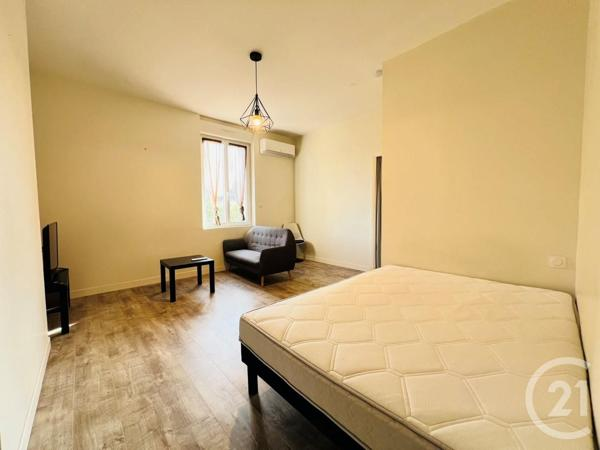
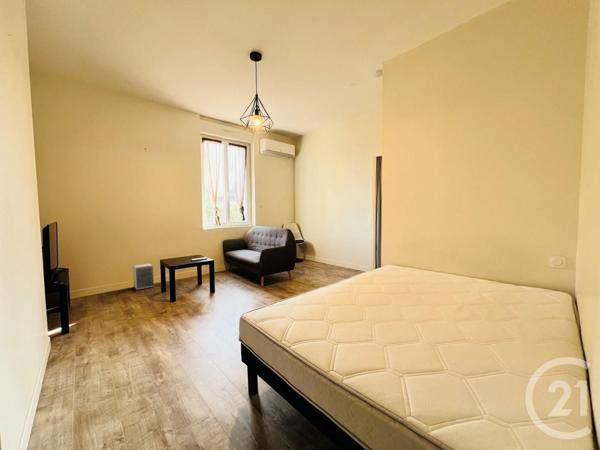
+ speaker (143, 276)
